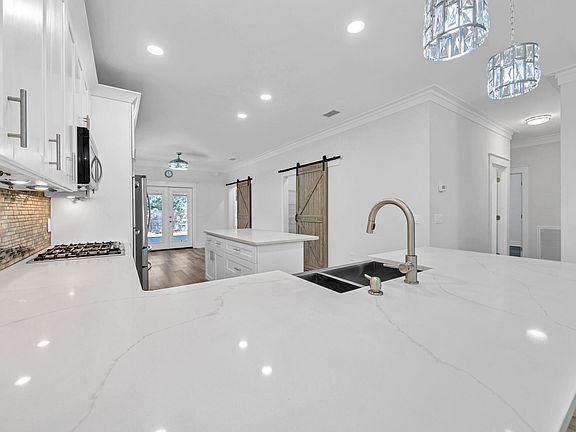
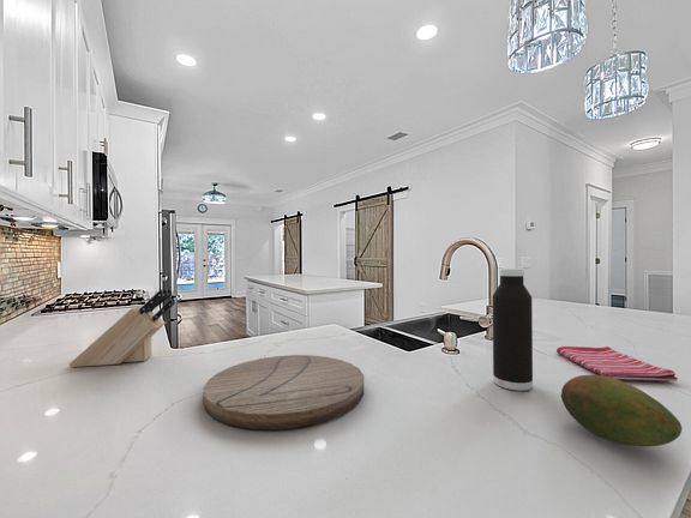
+ water bottle (512, 326)
+ fruit (613, 409)
+ cutting board (287, 383)
+ dish towel (608, 361)
+ knife block (127, 324)
